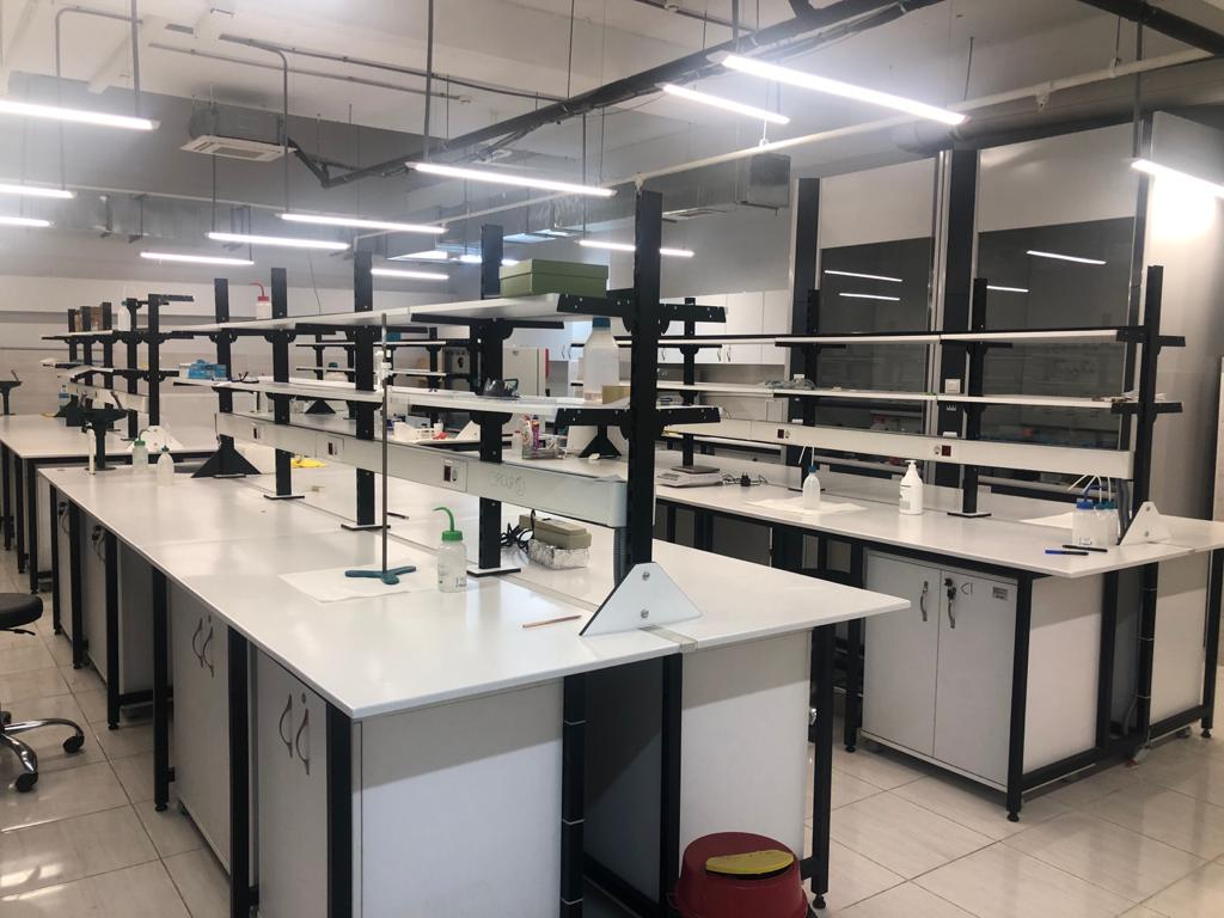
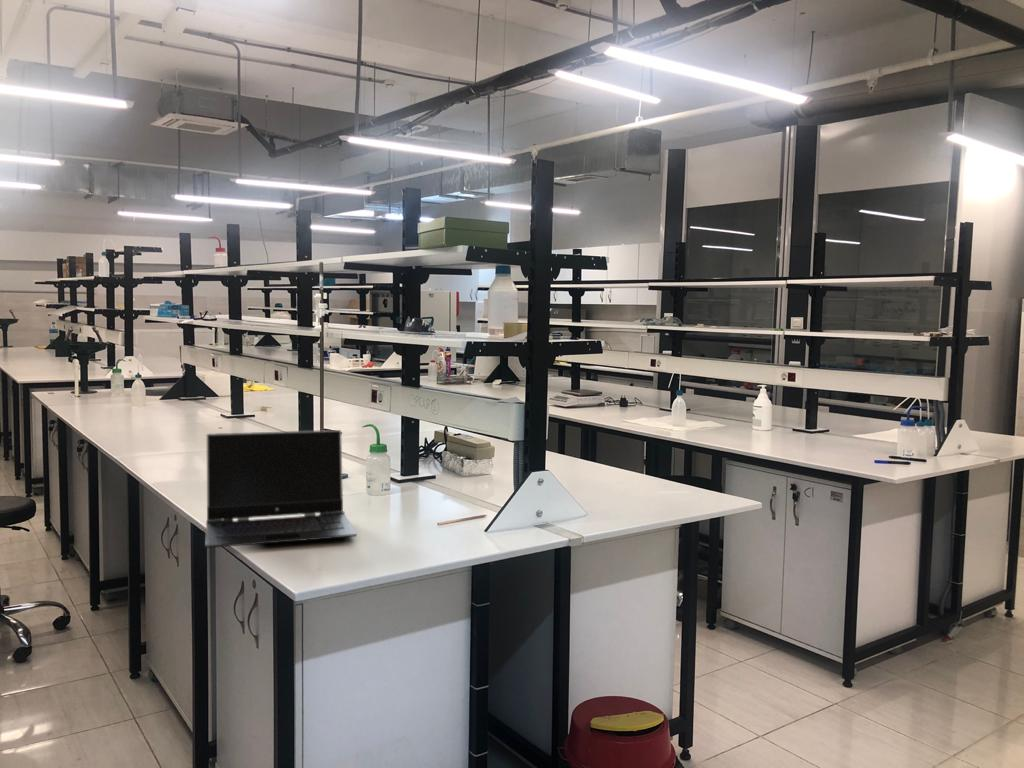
+ laptop computer (279, 485)
